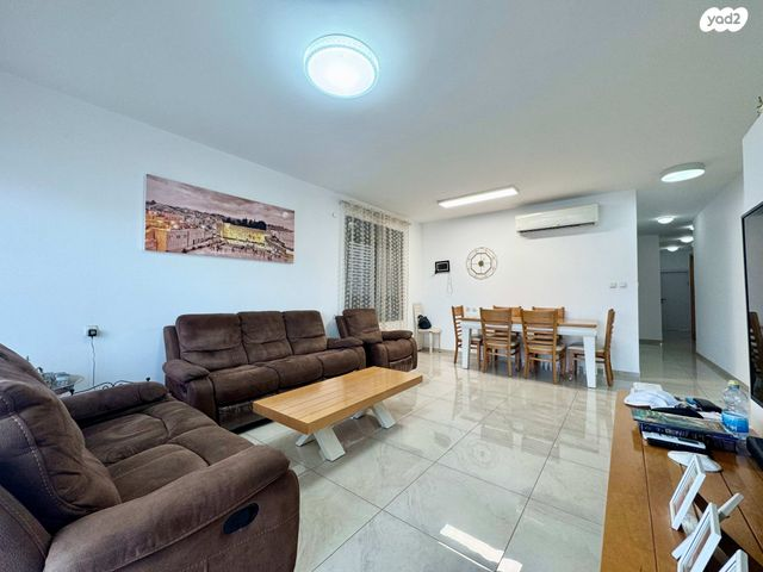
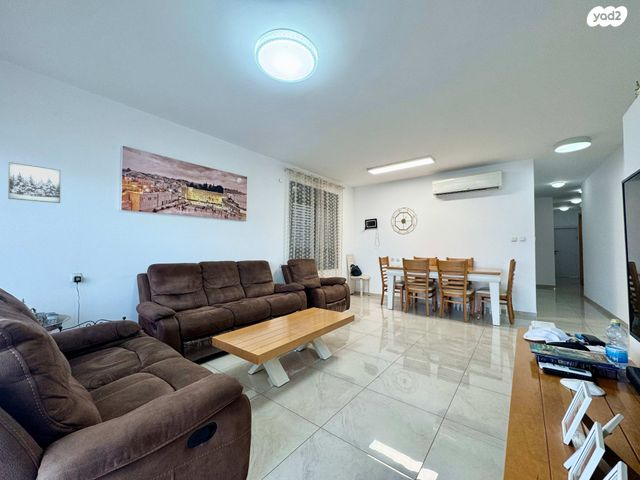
+ wall art (35, 183)
